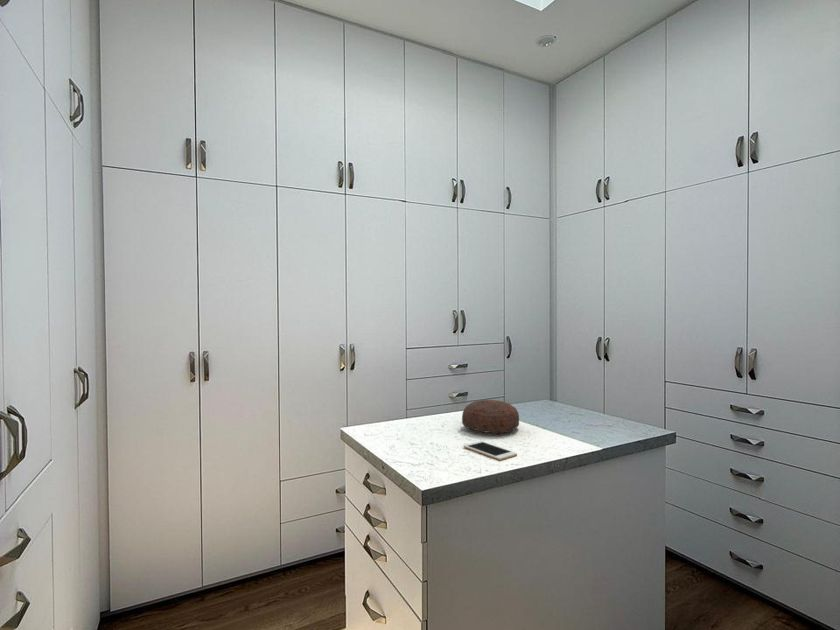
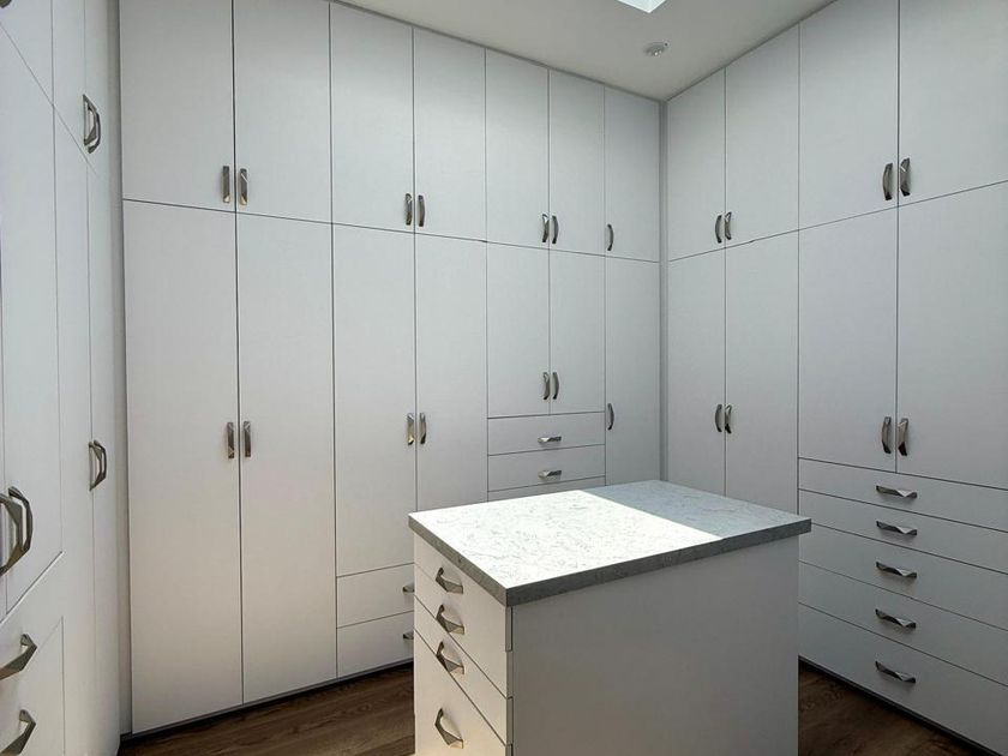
- cell phone (489, 449)
- decorative bowl (490, 415)
